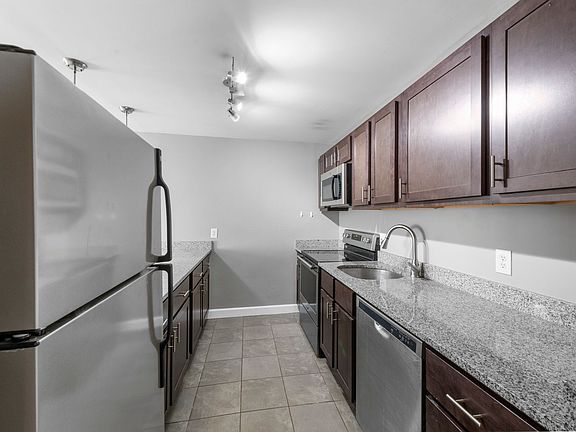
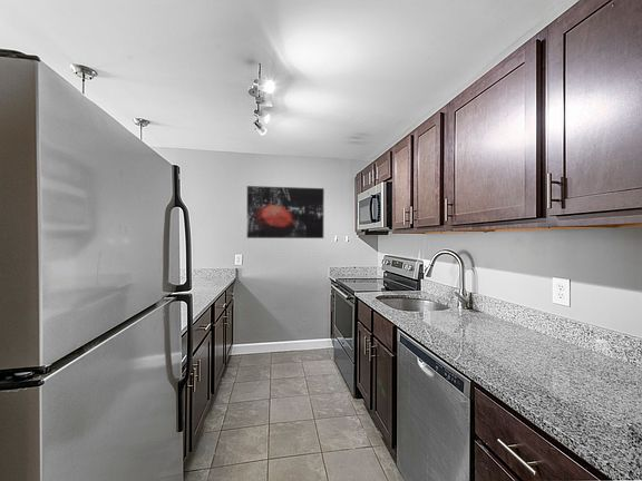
+ wall art (285, 213)
